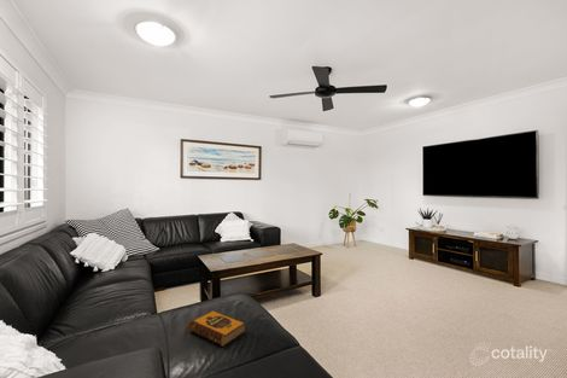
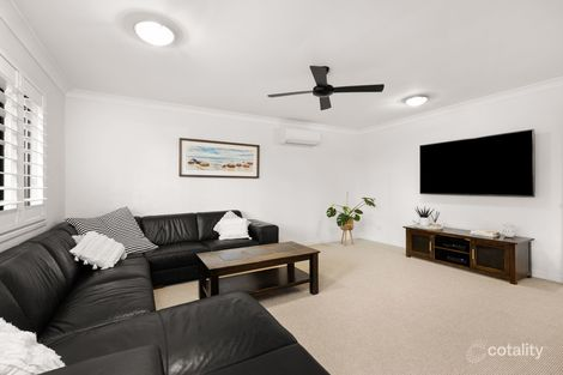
- hardback book (216, 326)
